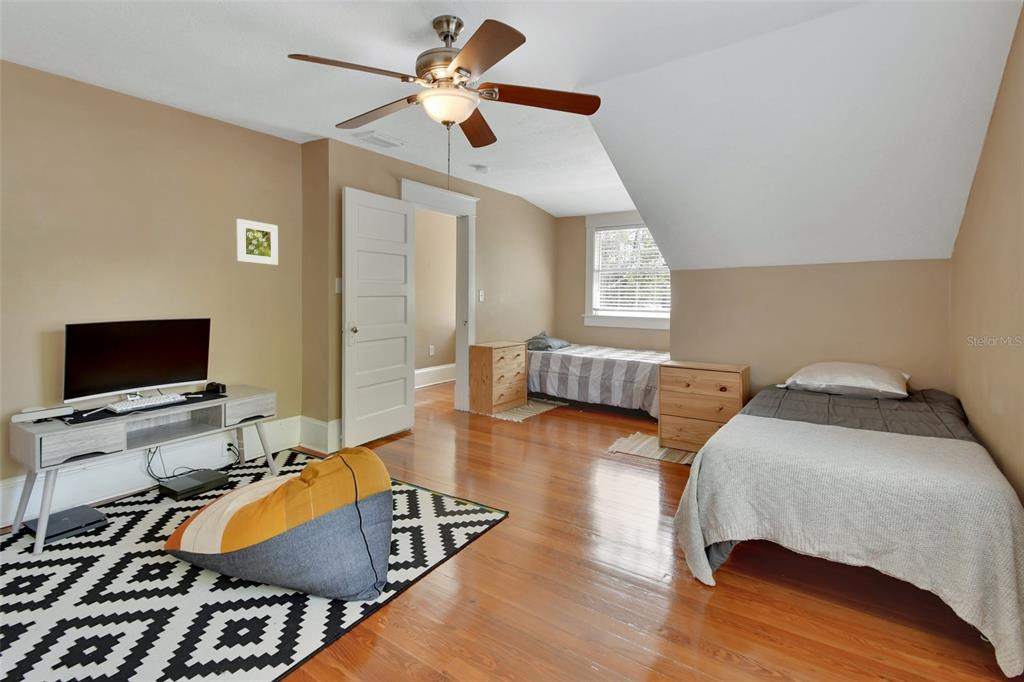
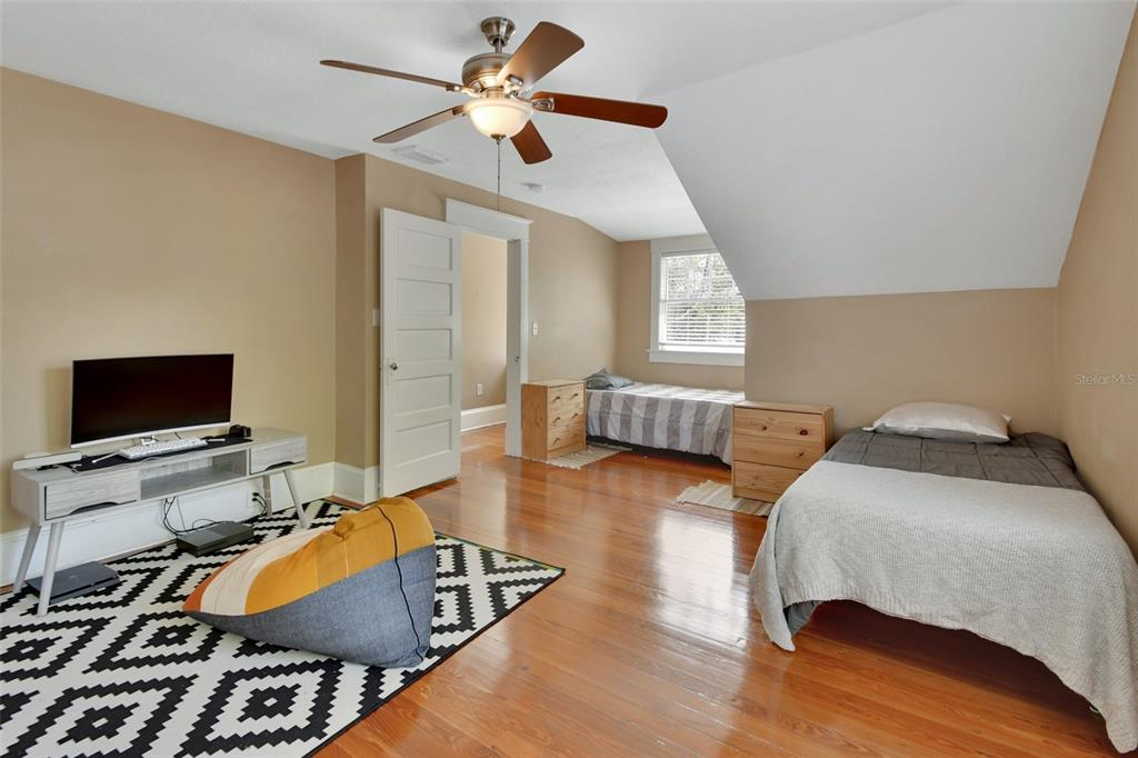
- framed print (258, 242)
